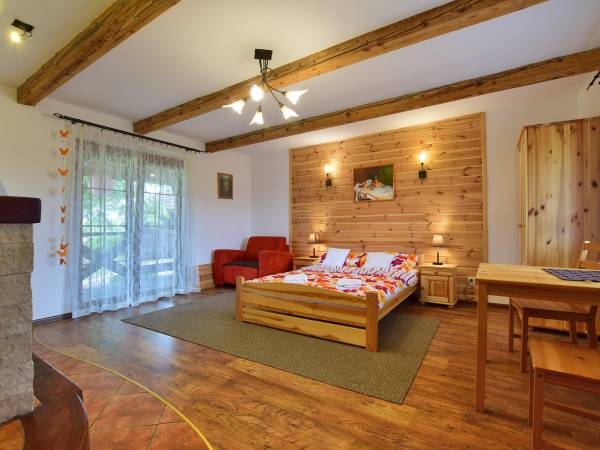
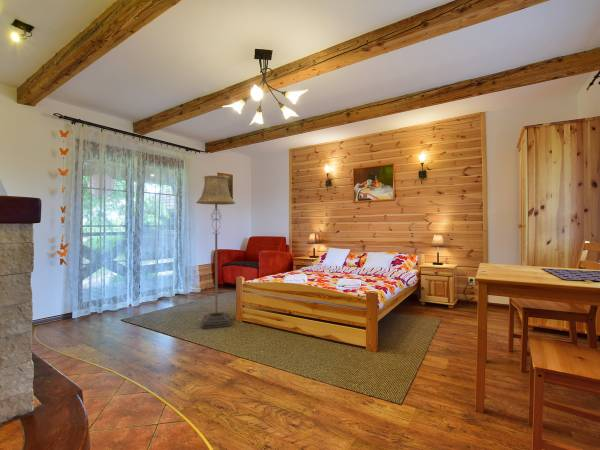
+ floor lamp (216, 250)
